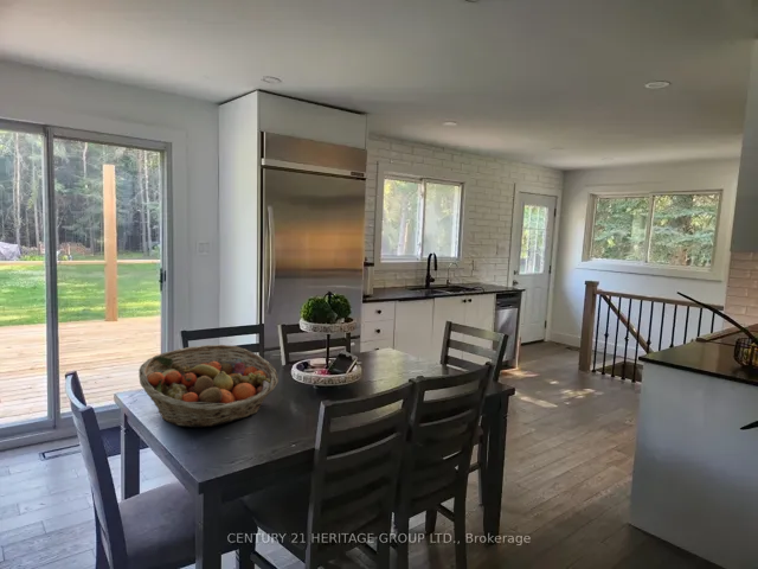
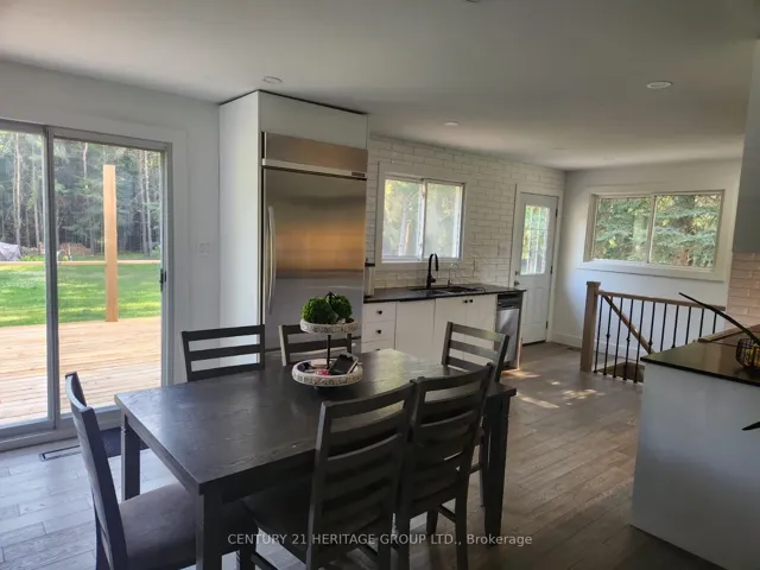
- fruit basket (211, 383)
